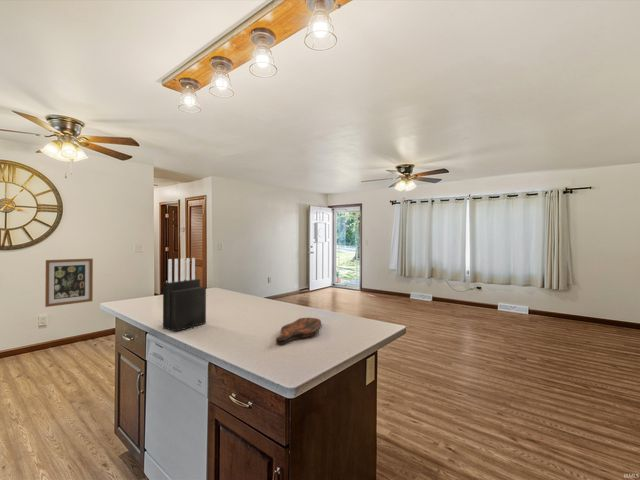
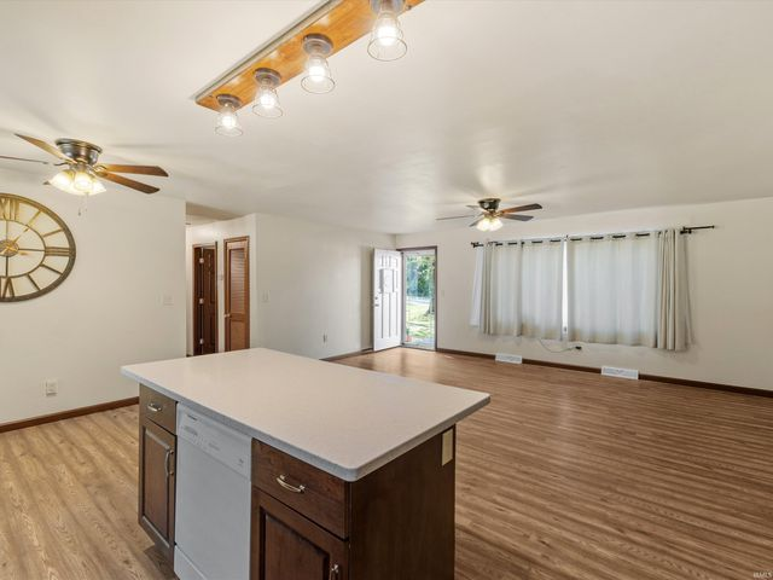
- knife block (186, 292)
- wall art (70, 281)
- cutting board (300, 329)
